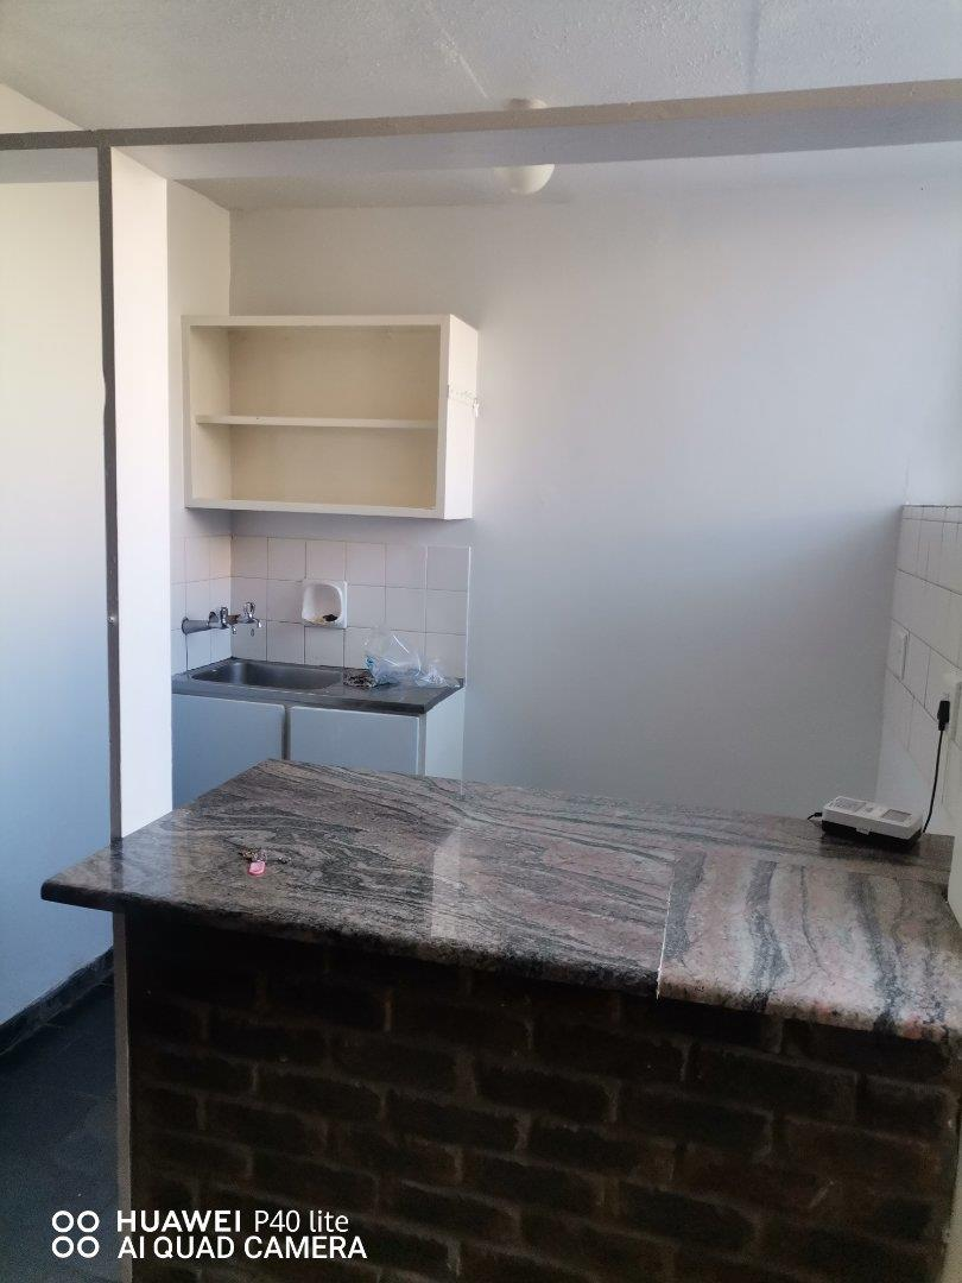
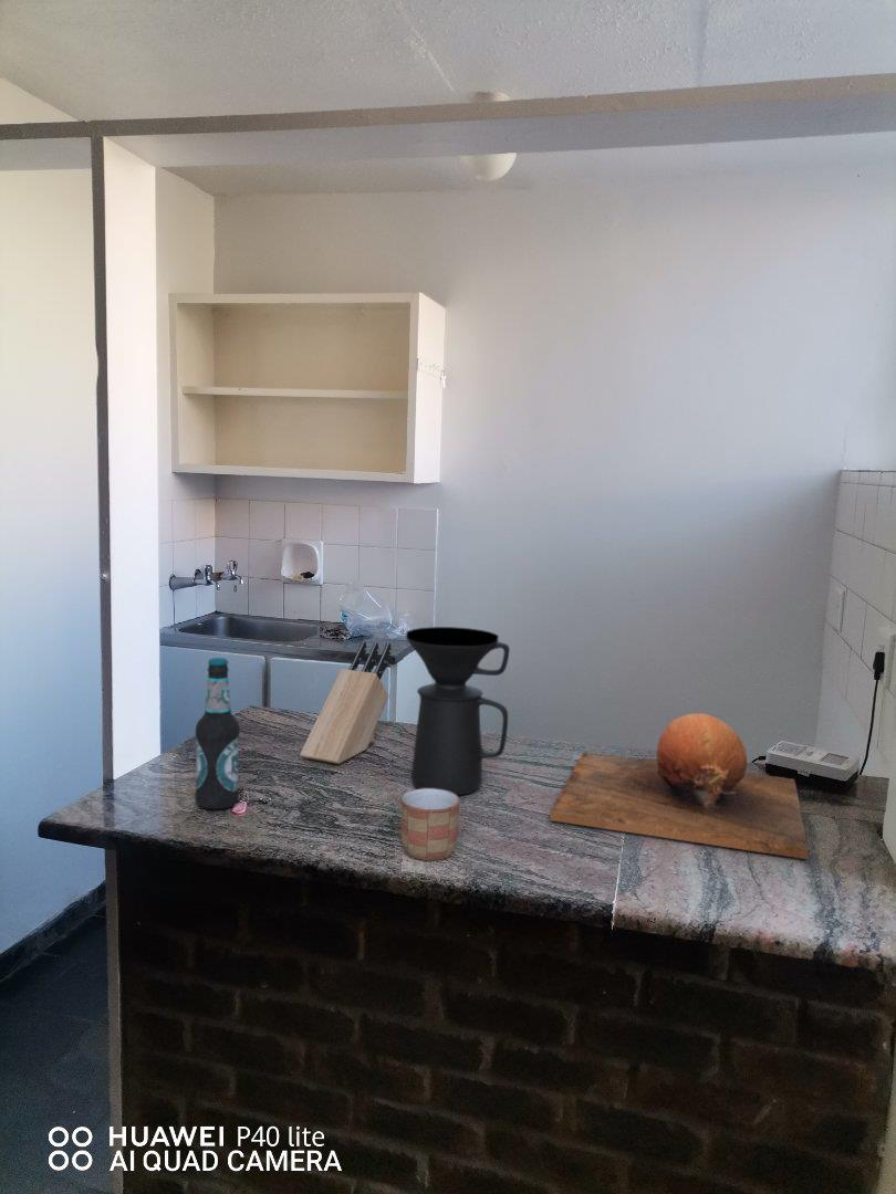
+ bottle (217, 732)
+ chopping board (683, 760)
+ knife block (351, 698)
+ mug (430, 821)
+ coffee maker (449, 710)
